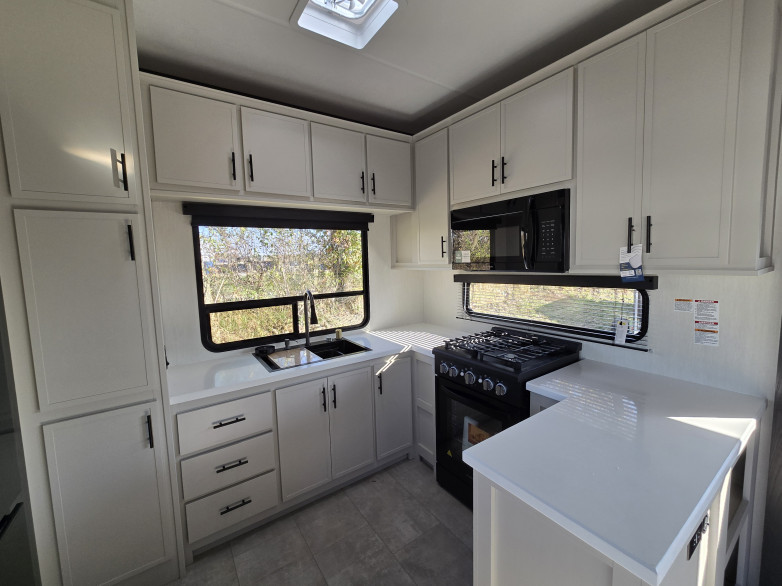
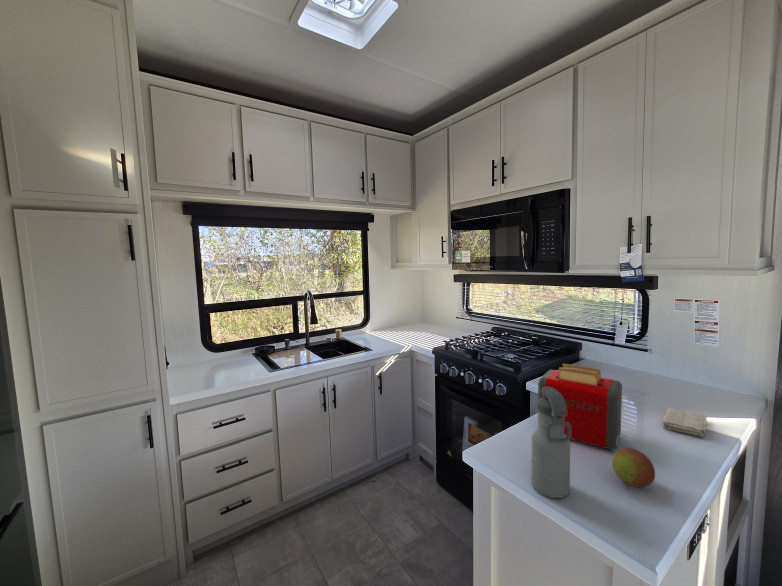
+ fruit (633, 467)
+ toaster (578, 400)
+ water bottle (550, 440)
+ washcloth (684, 420)
